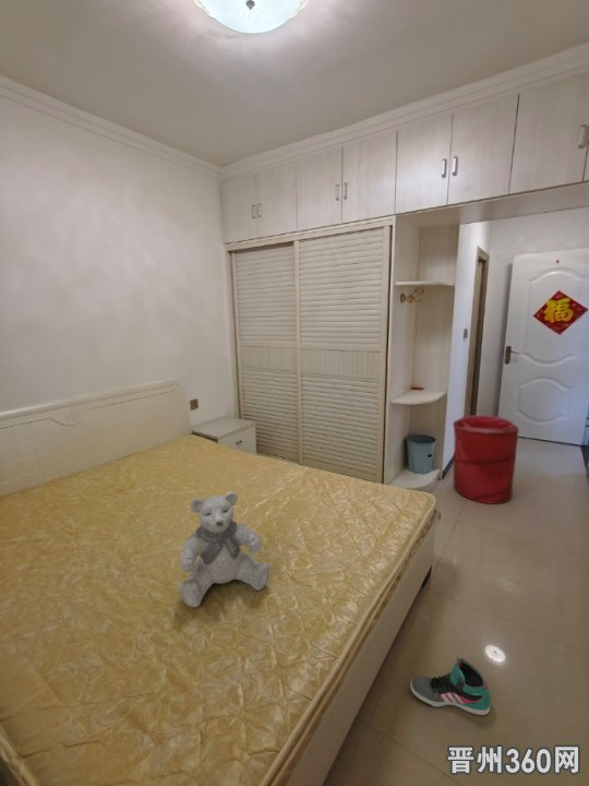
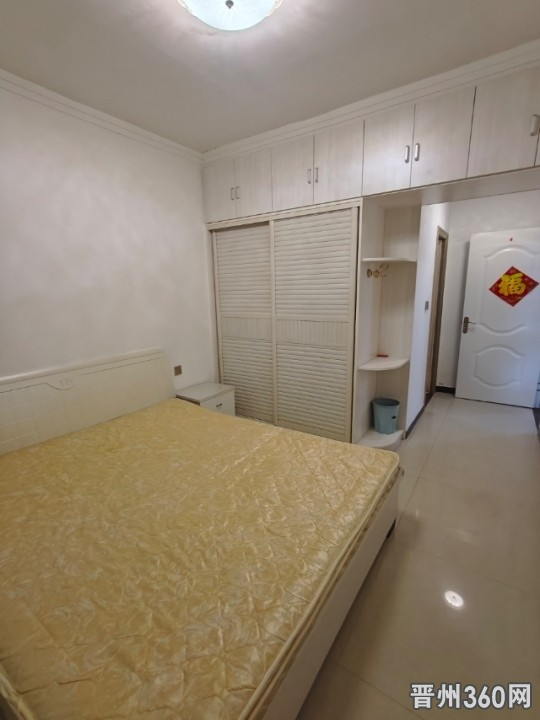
- teddy bear (225, 548)
- laundry hamper (482, 456)
- sneaker (450, 681)
